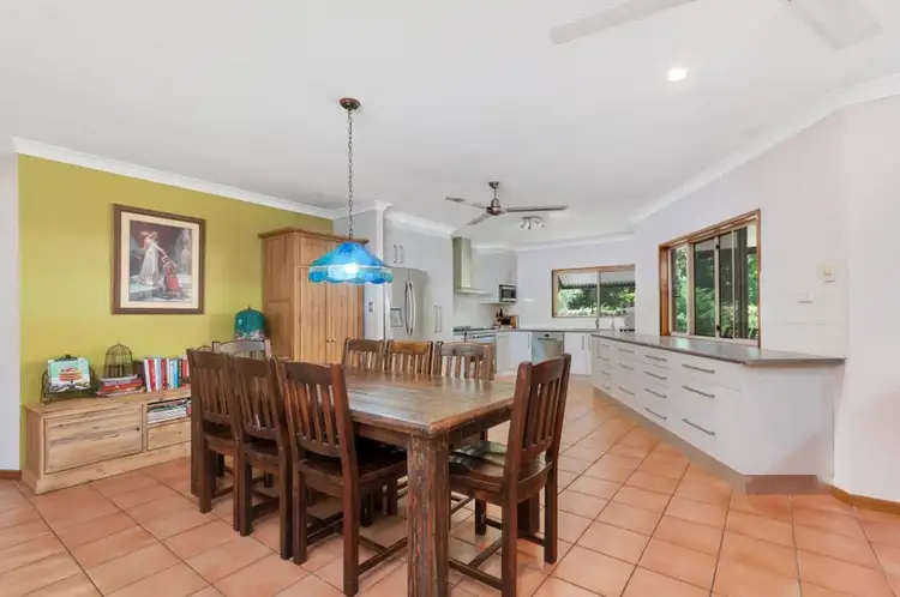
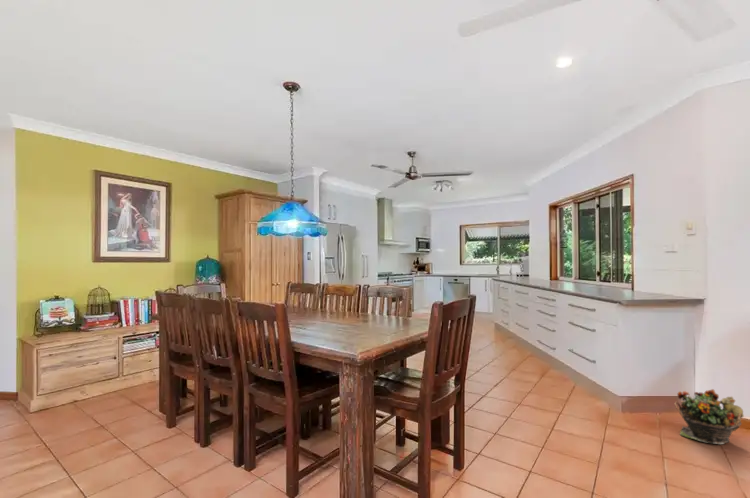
+ potted plant (711, 415)
